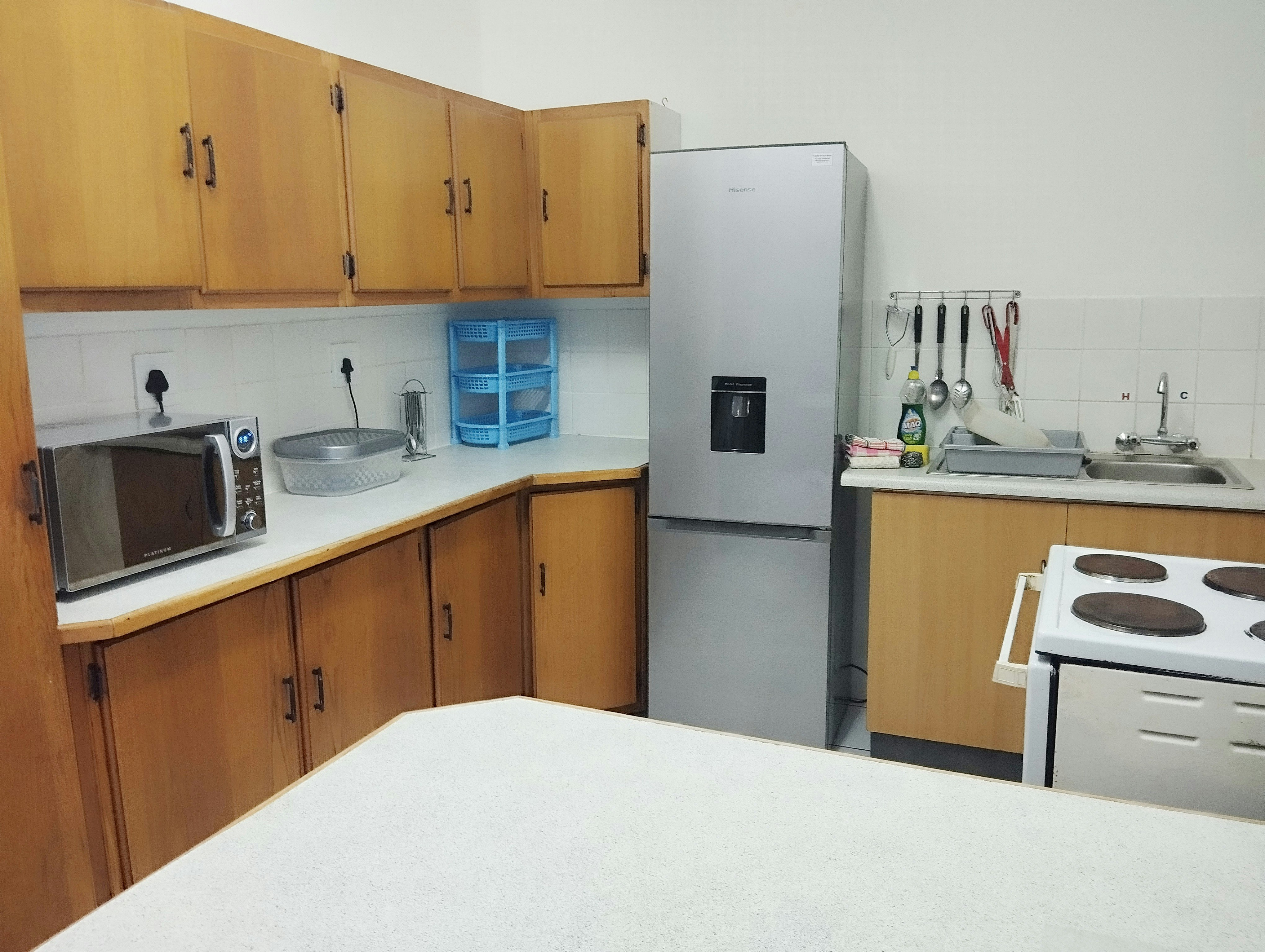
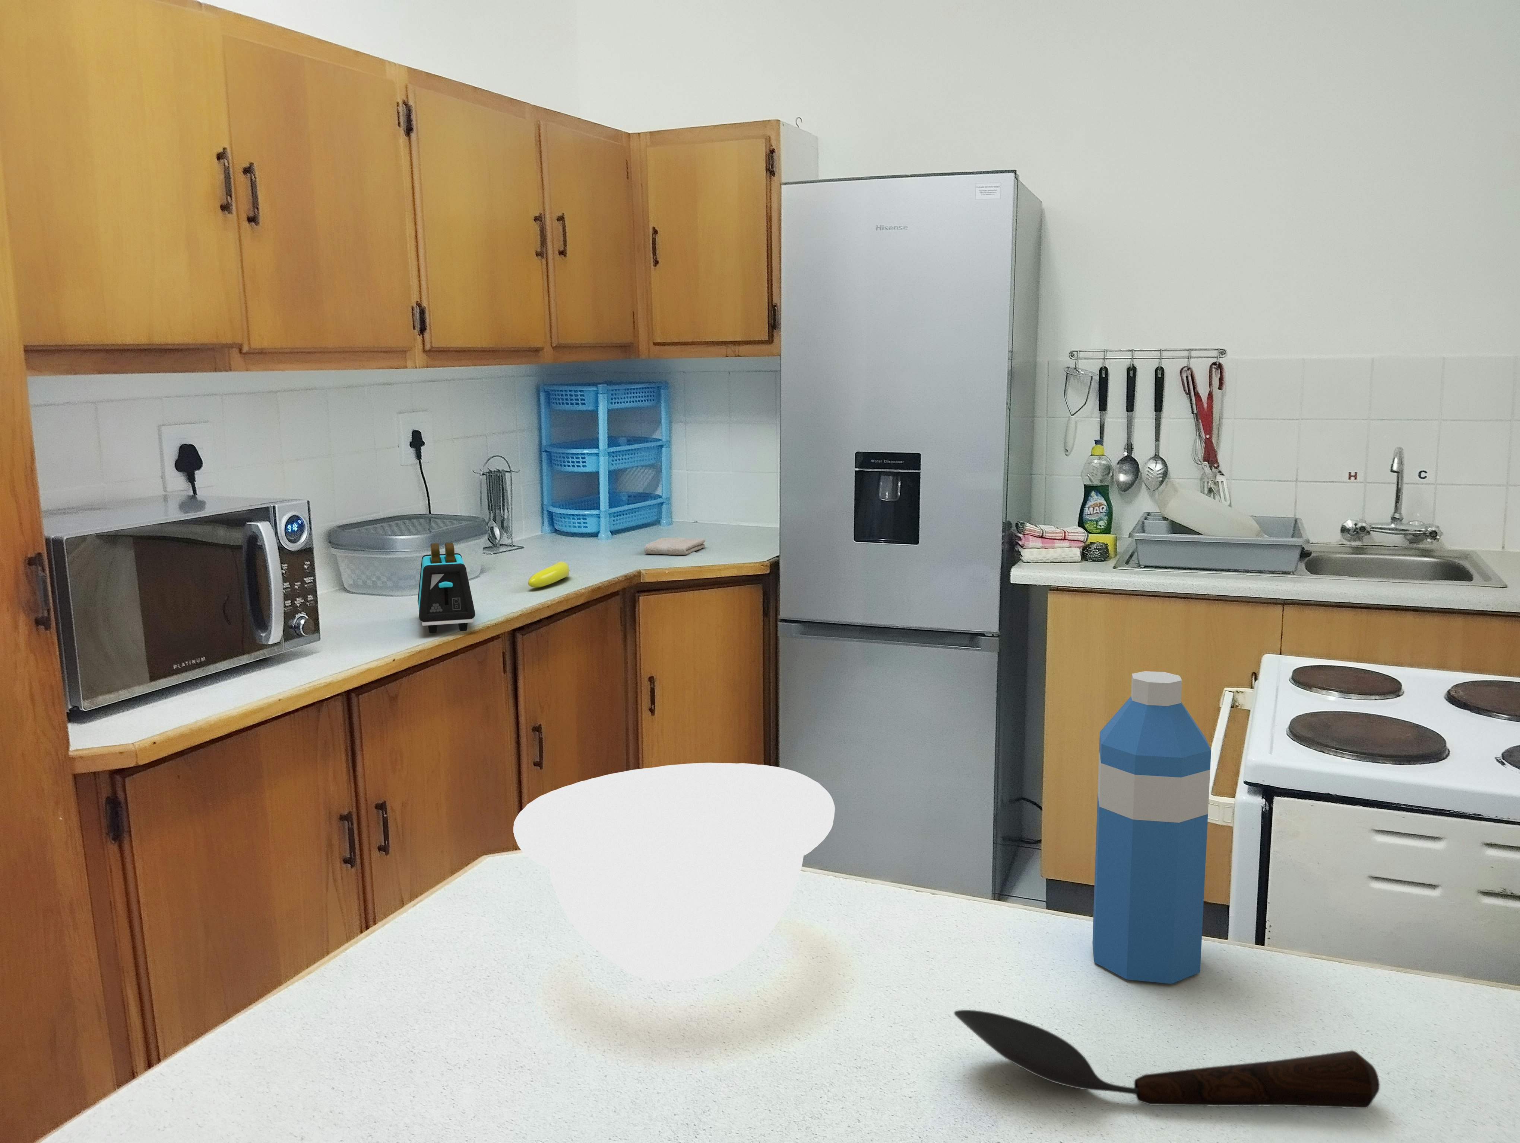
+ mixing bowl (679, 876)
+ banana (546, 574)
+ washcloth (675, 545)
+ toaster (445, 584)
+ water bottle (1150, 820)
+ spoon (1161, 1072)
